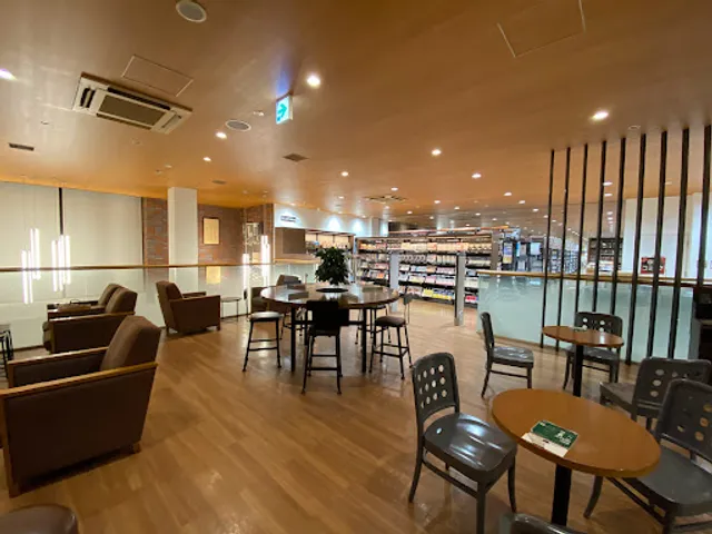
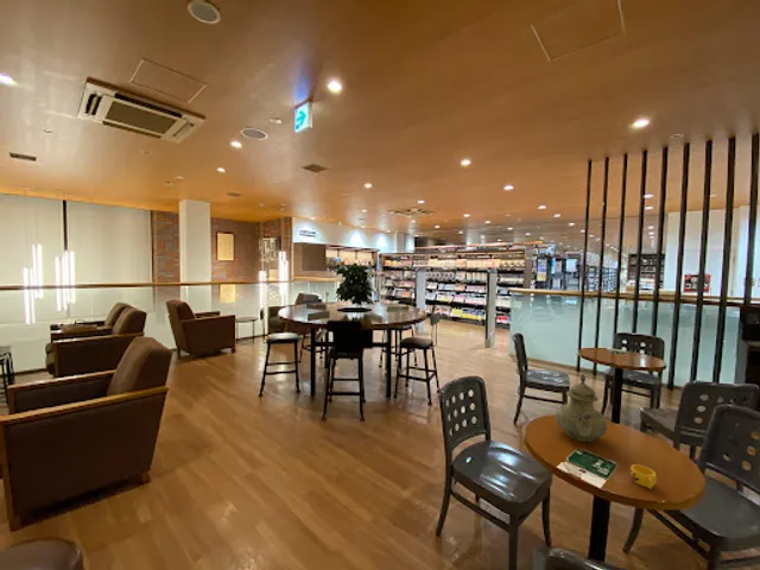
+ teapot (581, 406)
+ cup (644, 477)
